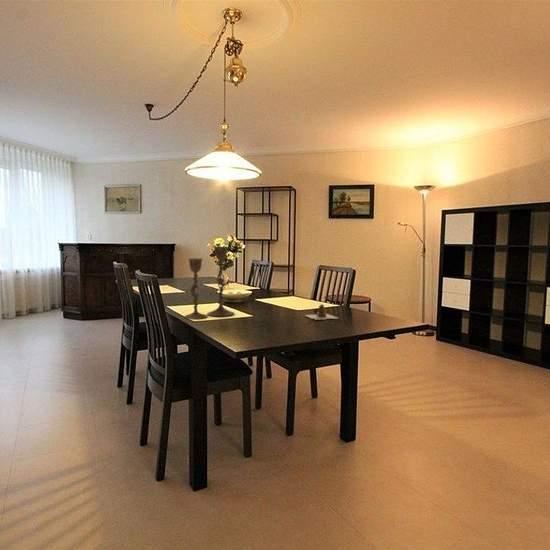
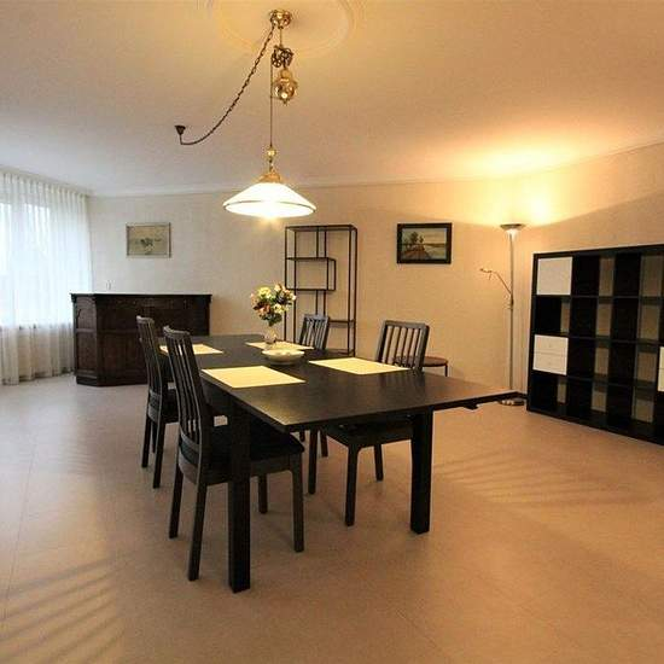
- teapot (321, 310)
- candlestick (217, 280)
